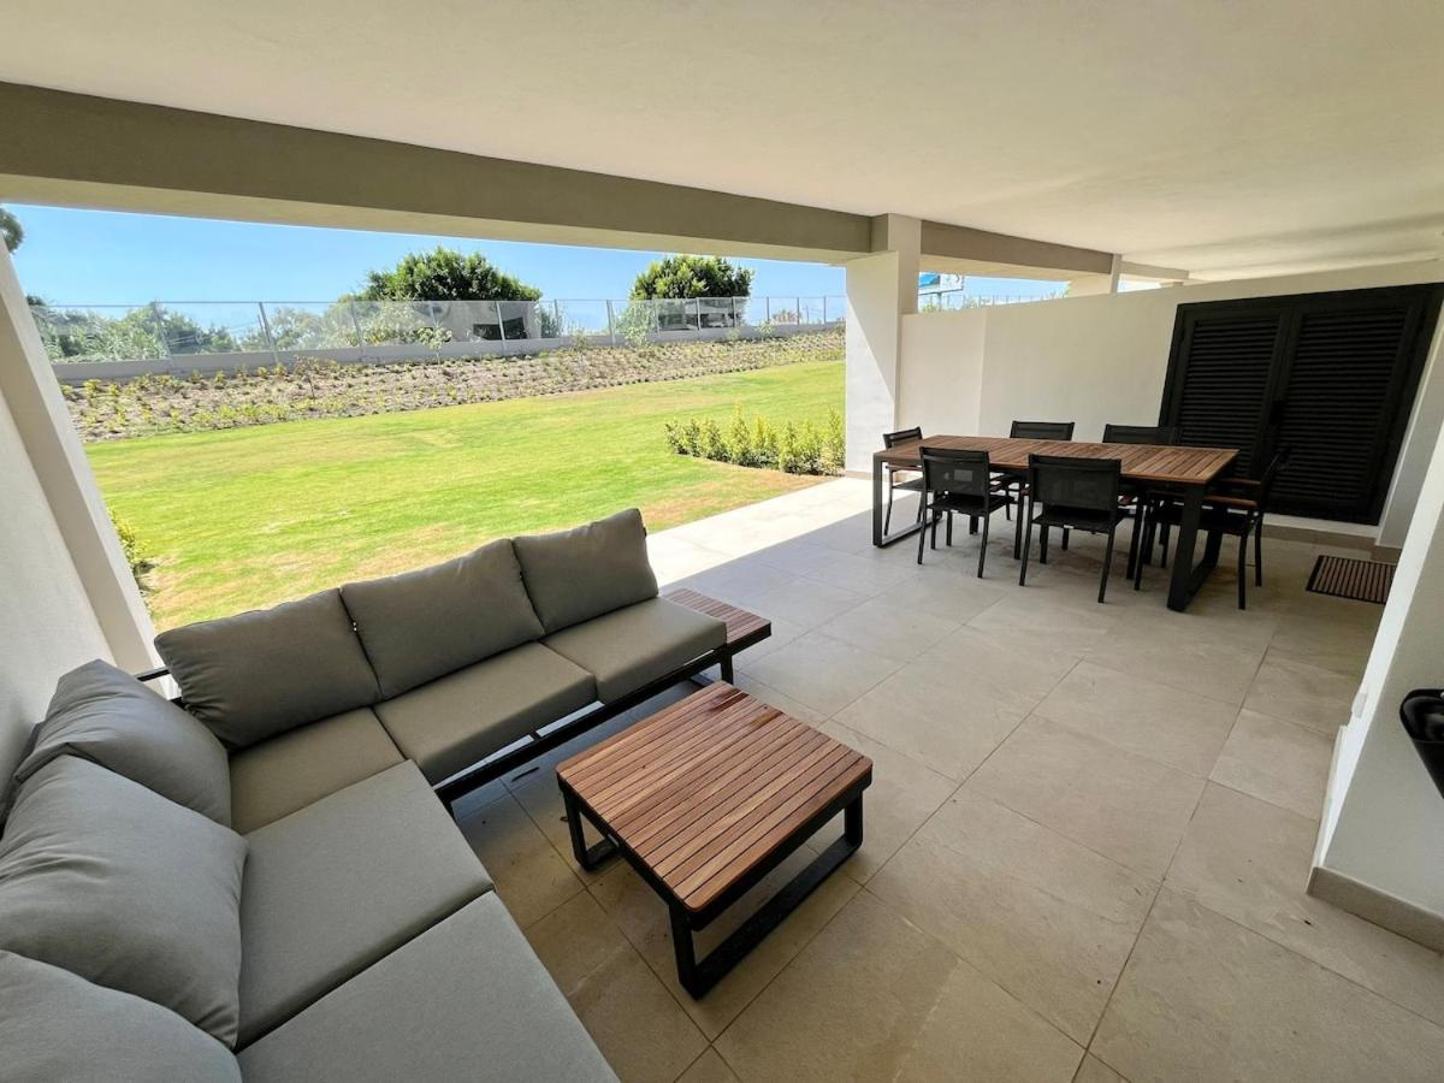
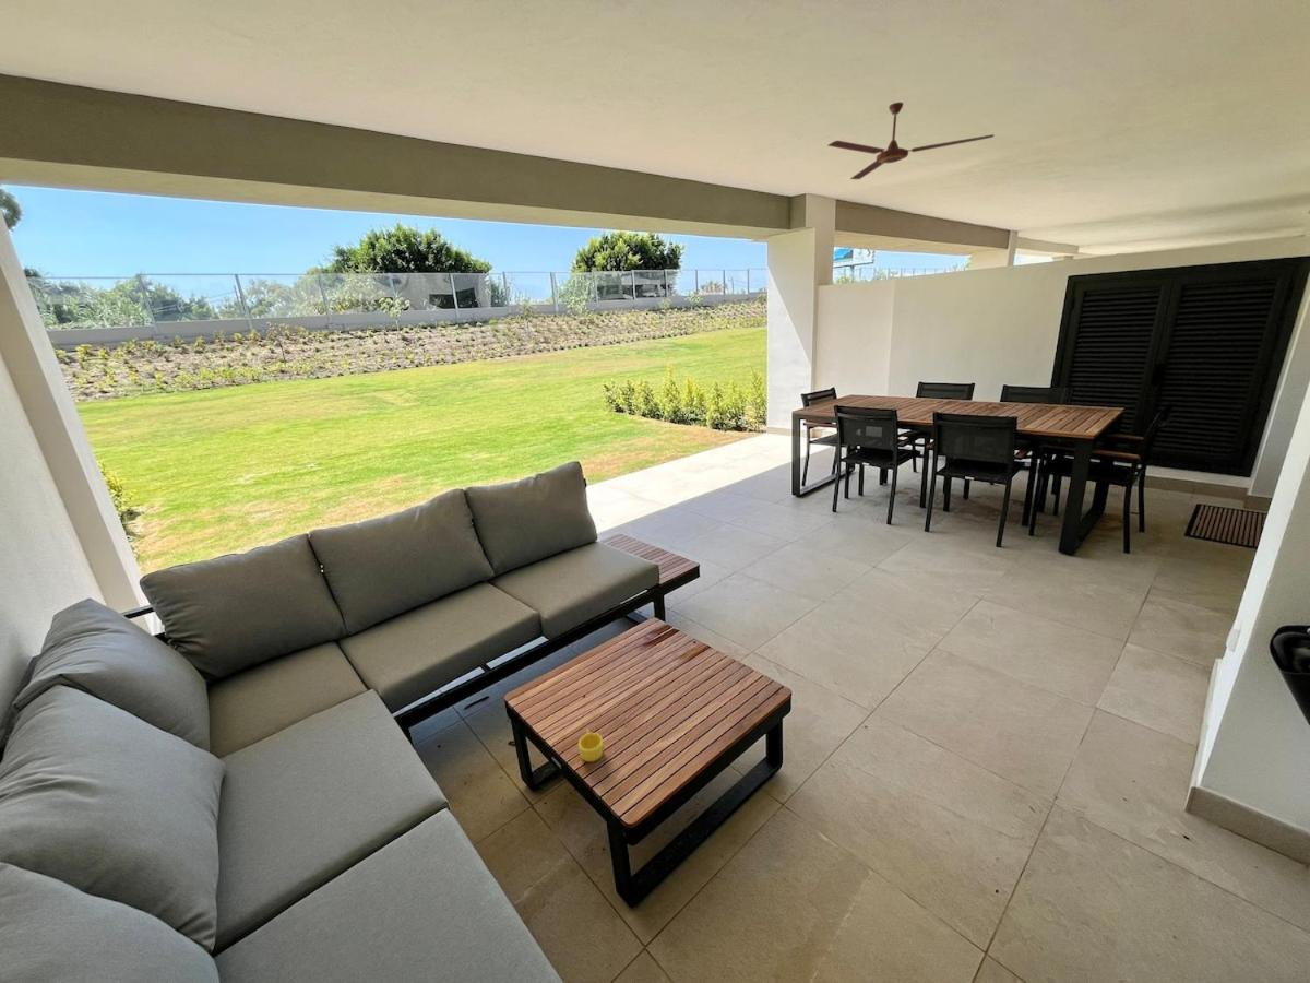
+ ceiling fan (895, 126)
+ cup (590, 745)
